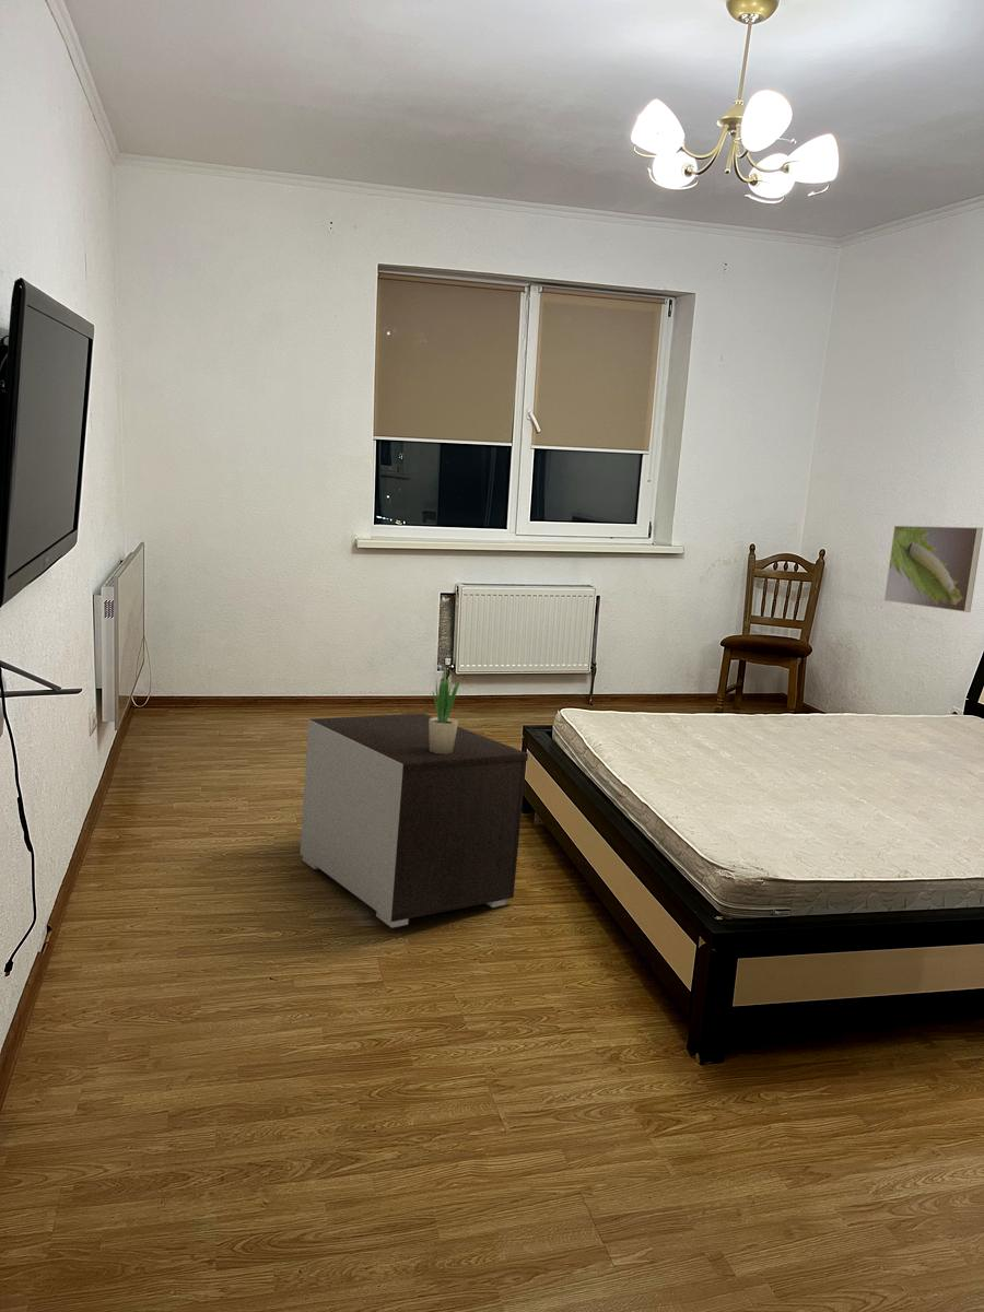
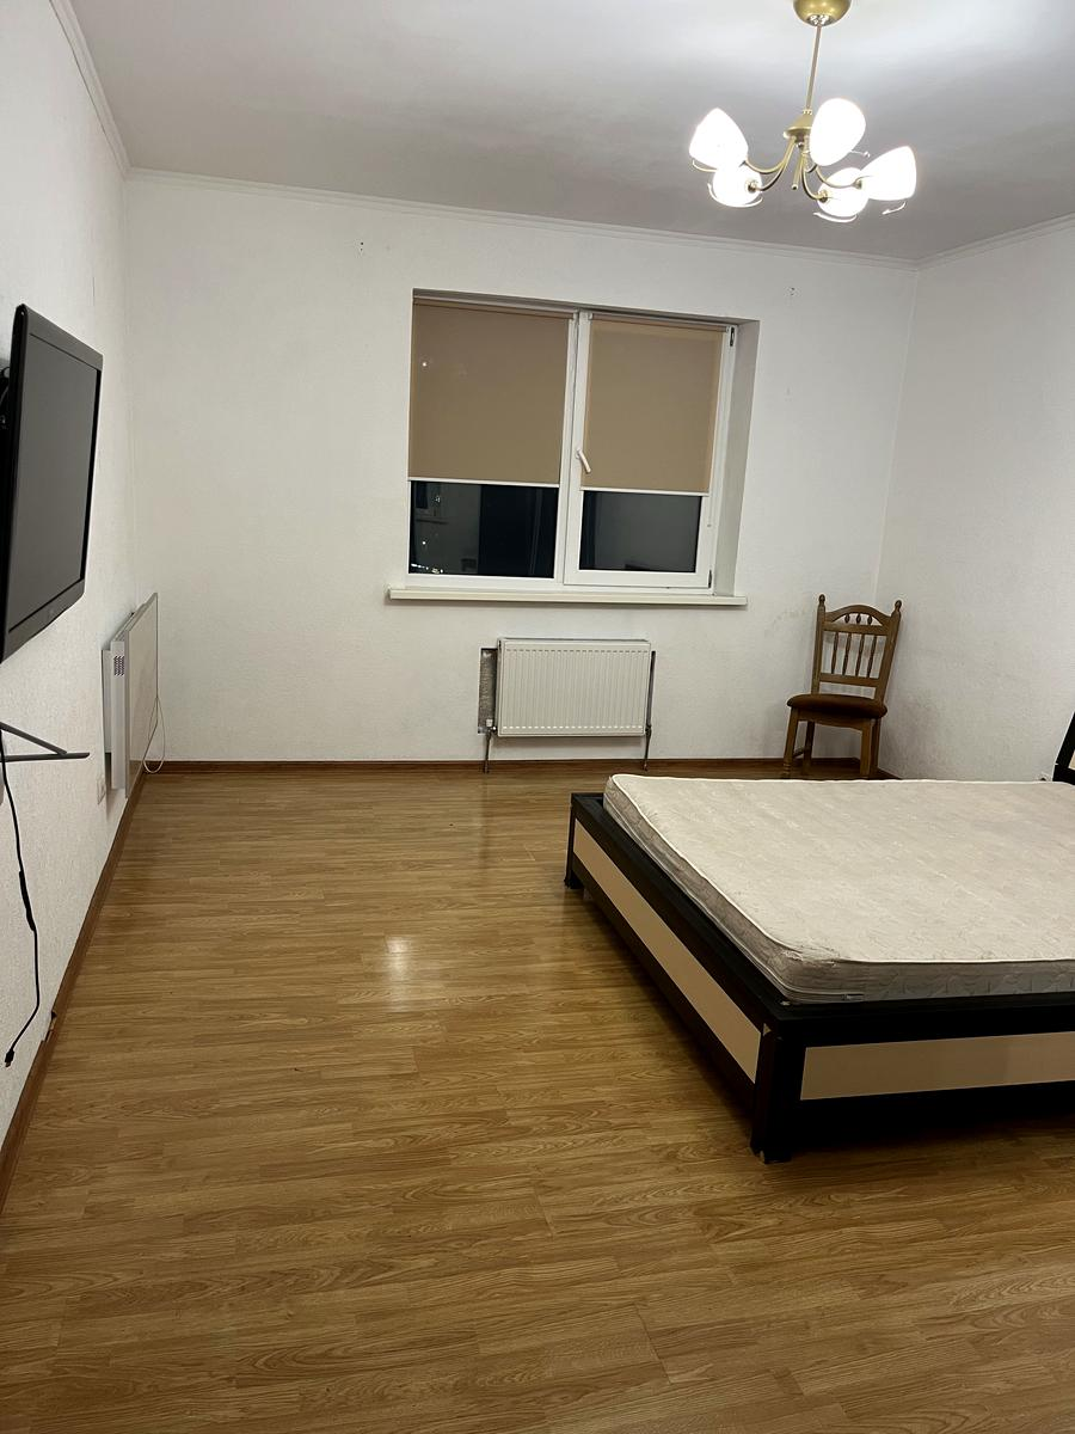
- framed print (929, 566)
- potted plant (445, 707)
- nightstand (411, 808)
